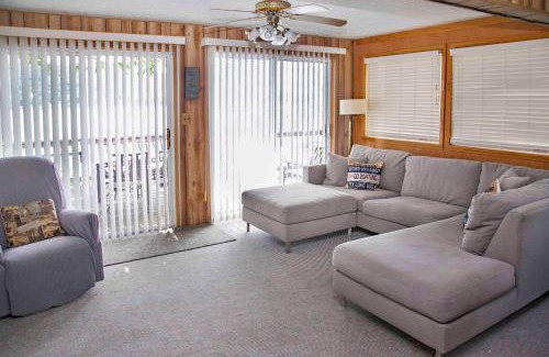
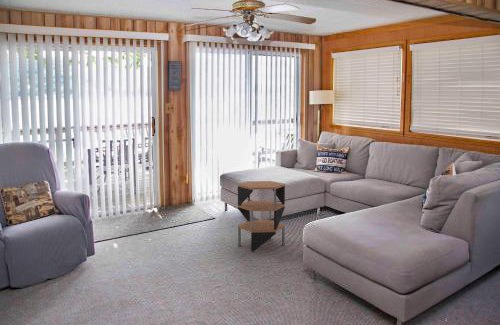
+ side table (261, 210)
